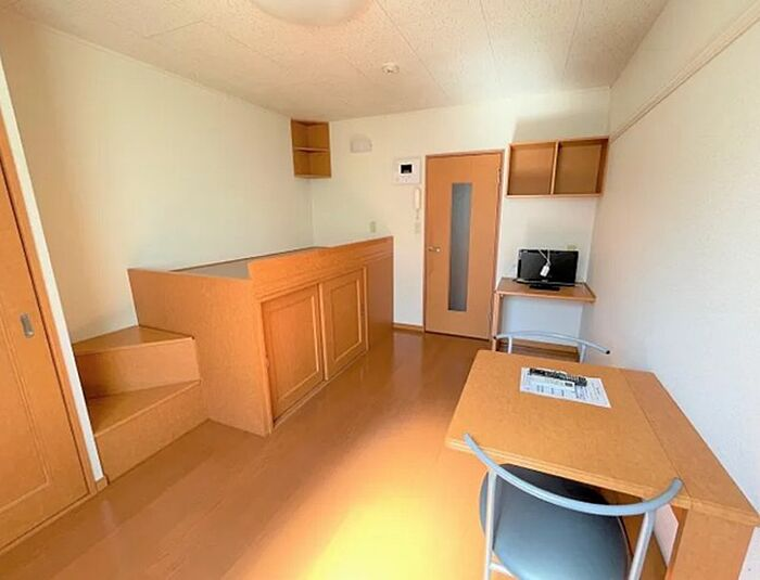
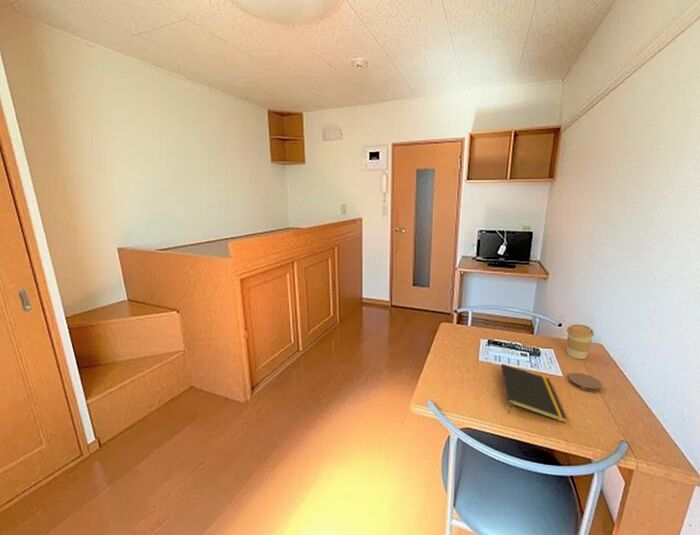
+ notepad (530, 389)
+ coaster (584, 382)
+ coffee cup (578, 341)
